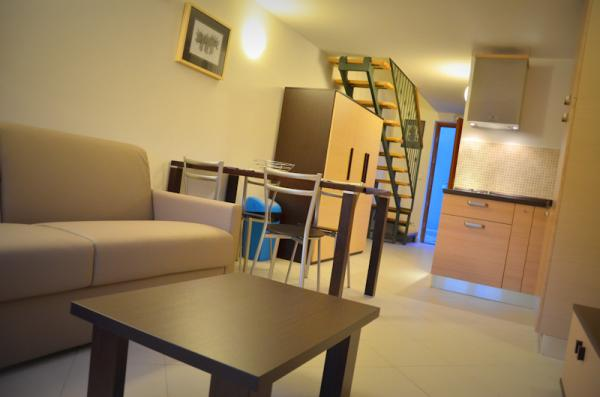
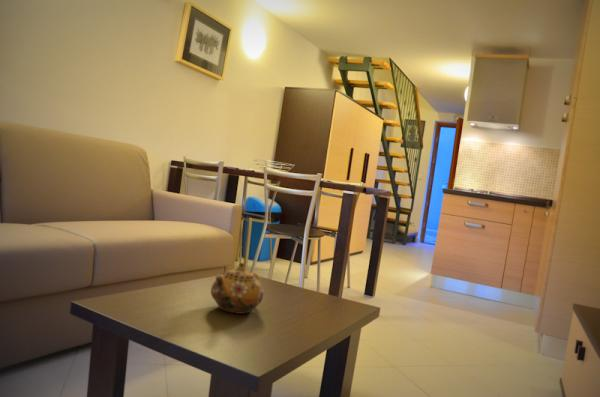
+ teapot (238, 285)
